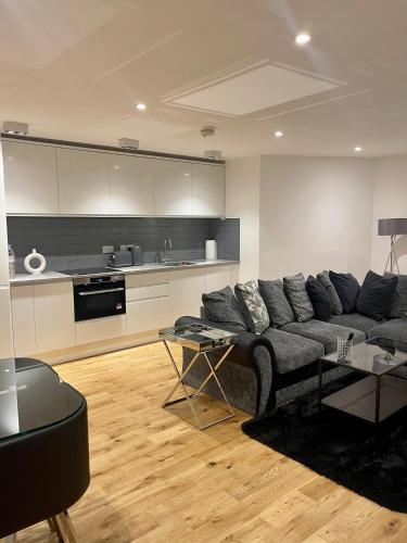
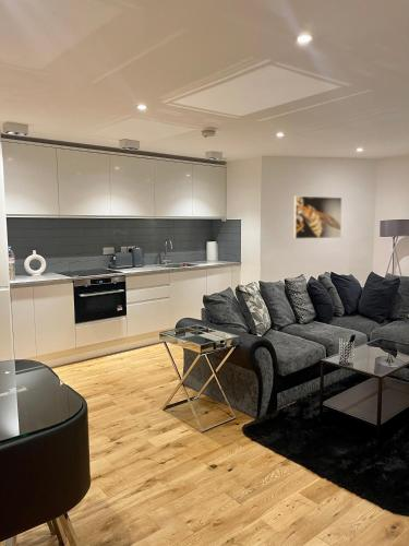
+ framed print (318, 217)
